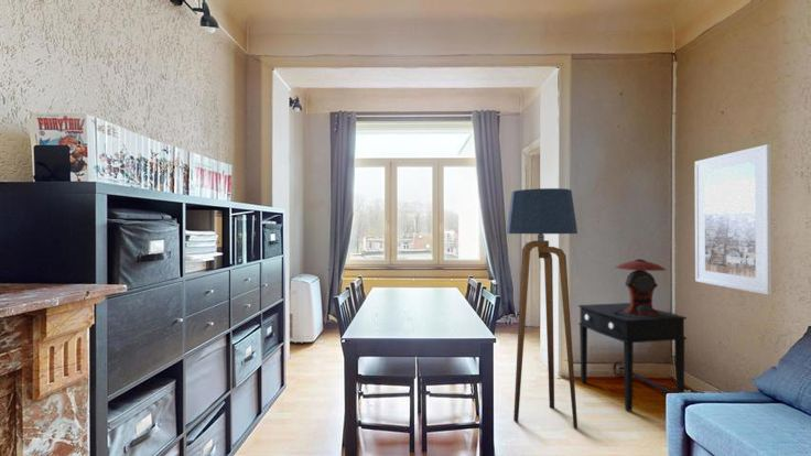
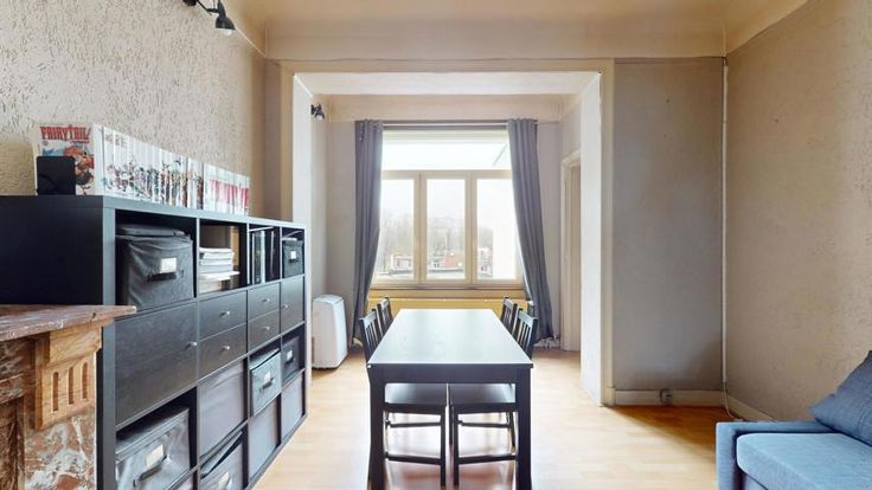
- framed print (728, 220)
- side table (627, 351)
- table lamp (641, 285)
- floor lamp (545, 304)
